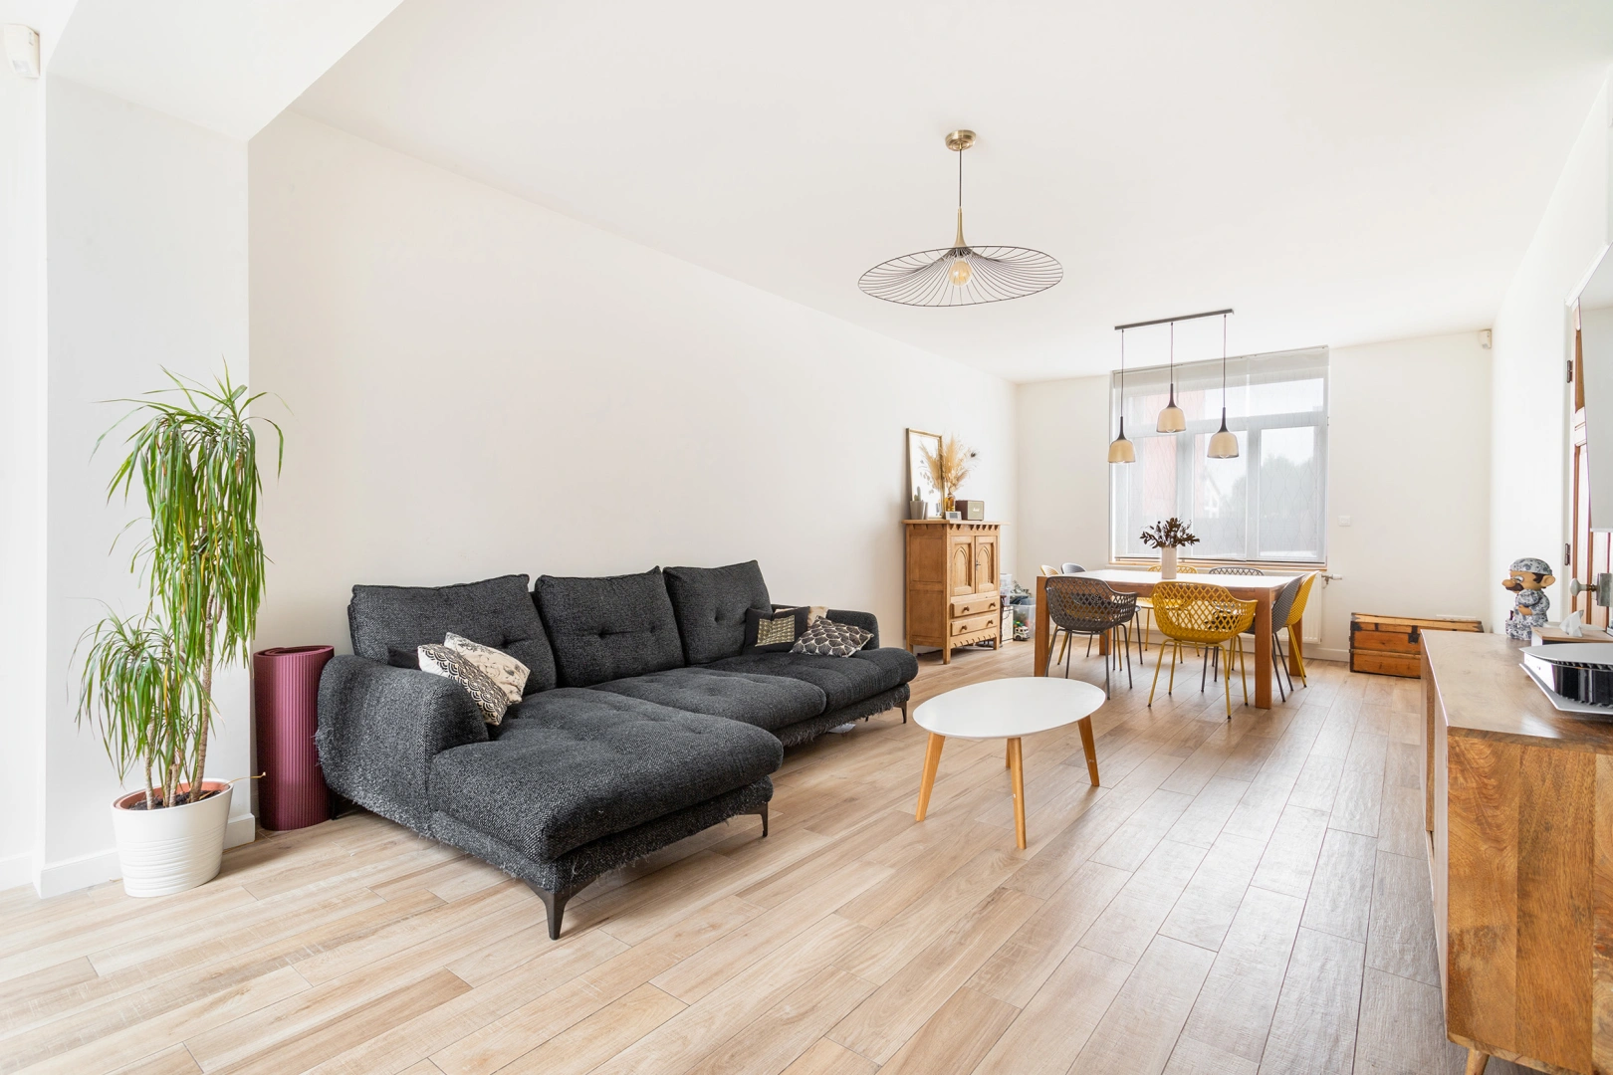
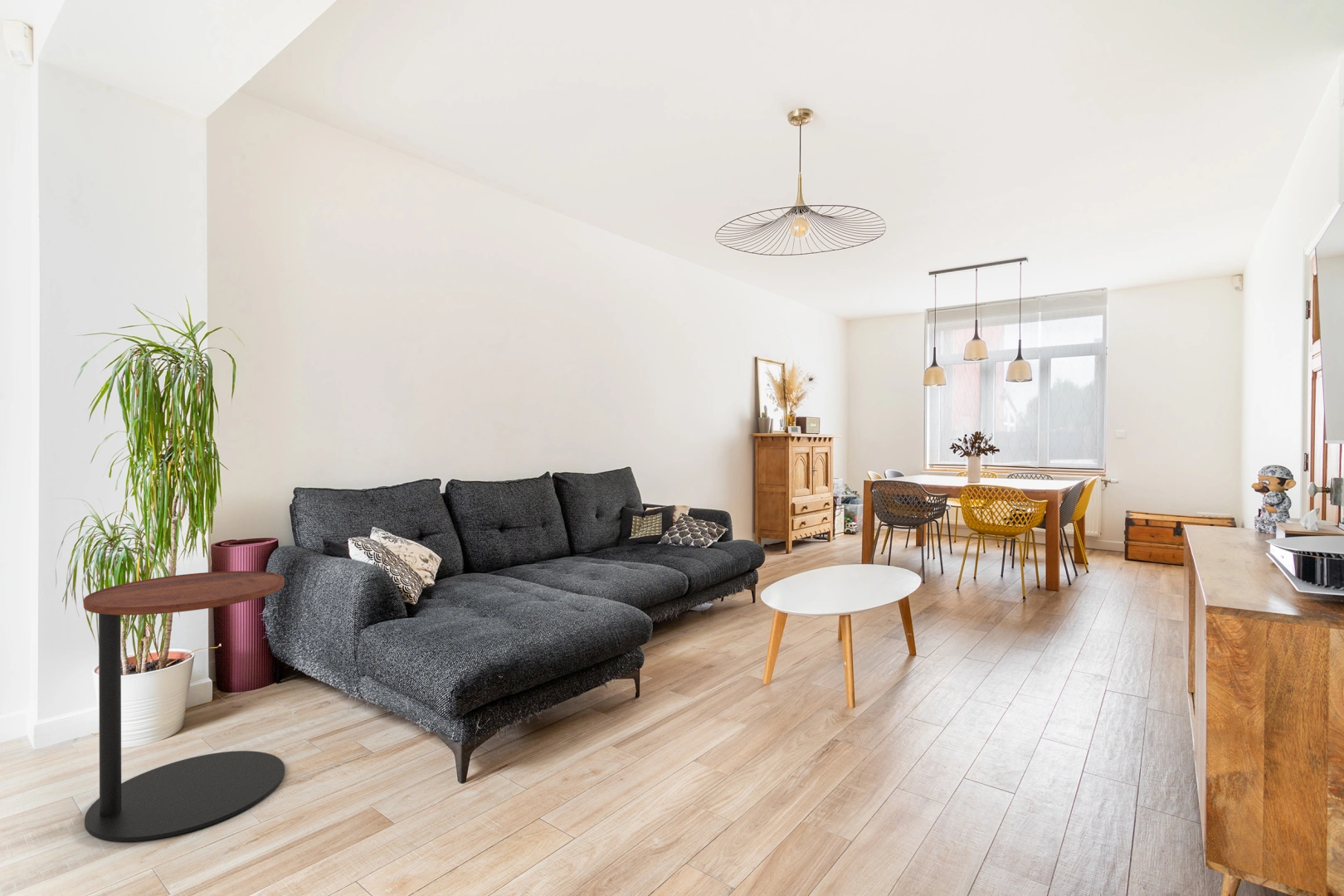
+ side table (202, 755)
